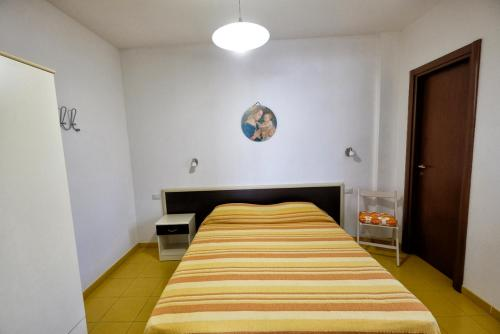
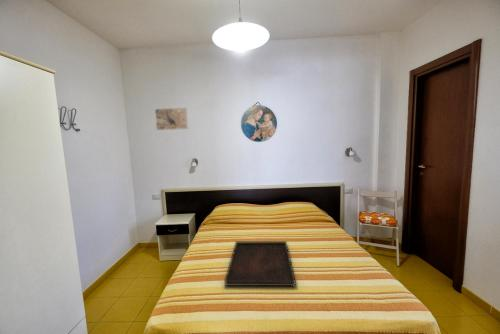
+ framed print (171, 119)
+ serving tray (260, 260)
